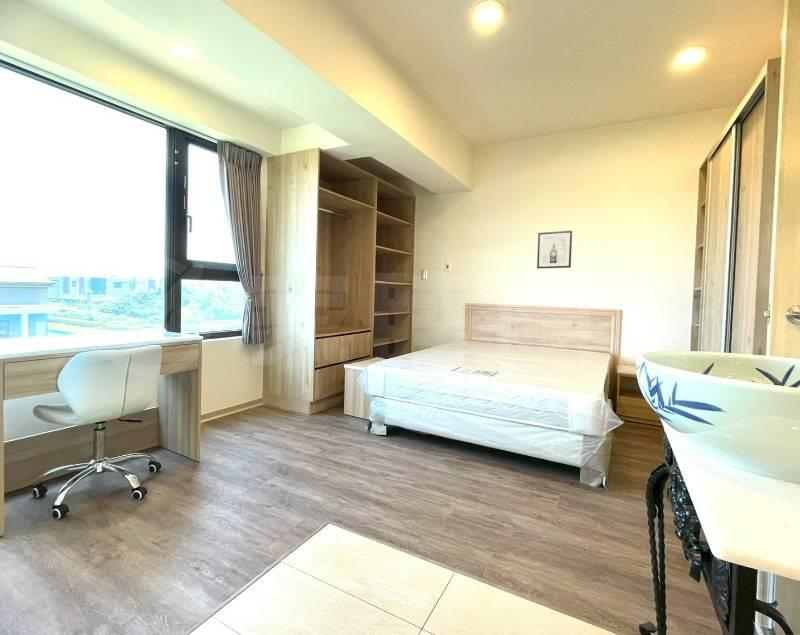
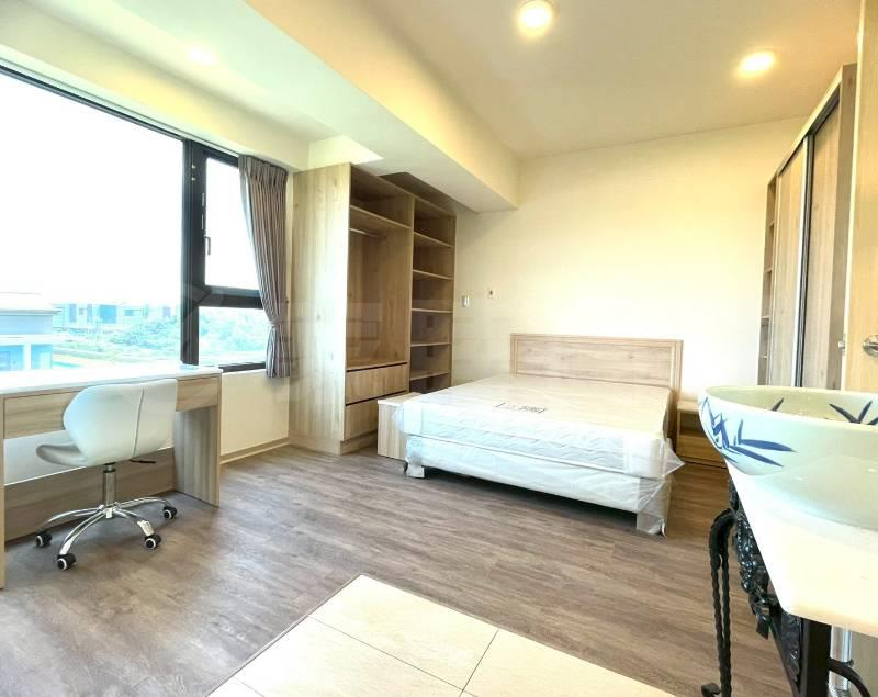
- wall art (554, 250)
